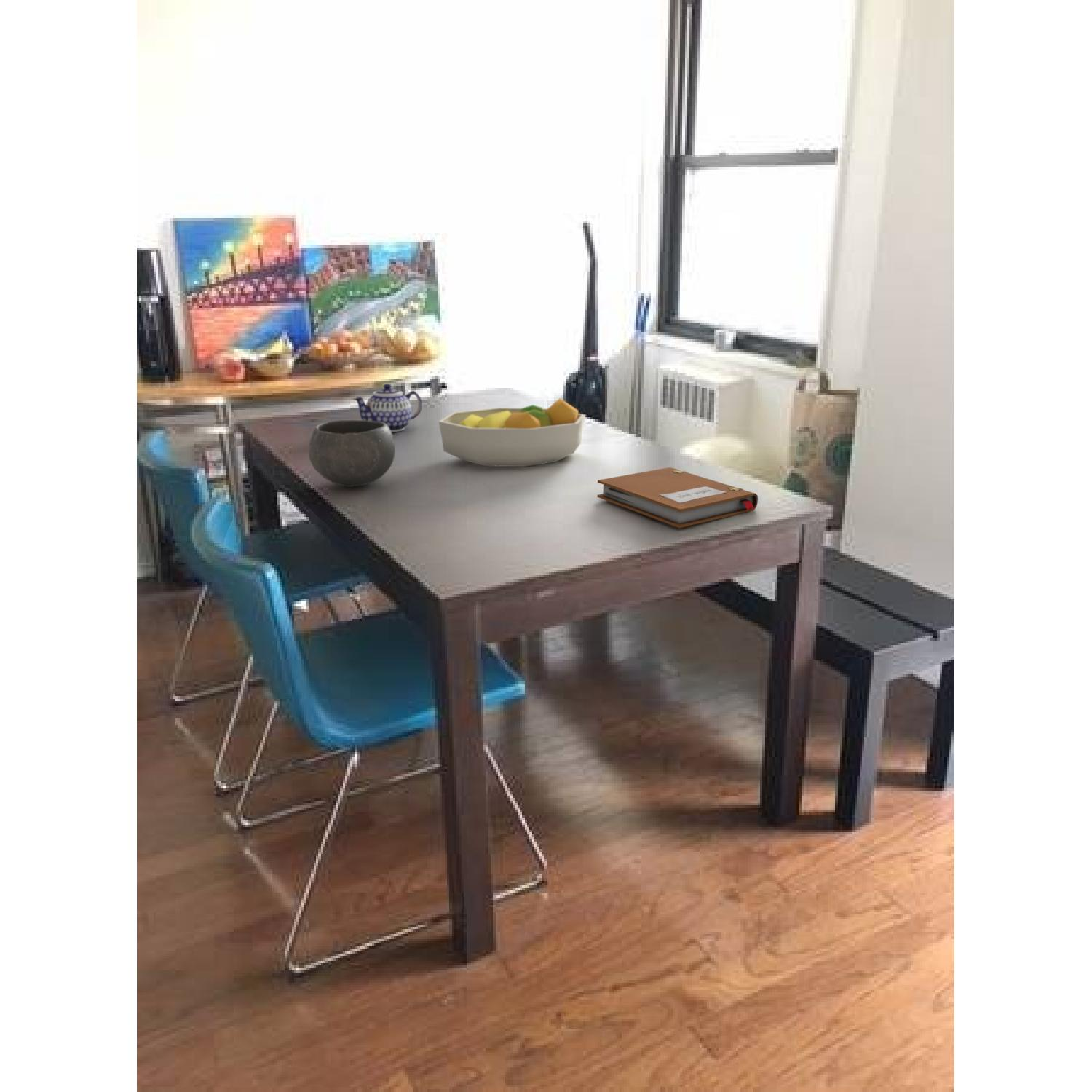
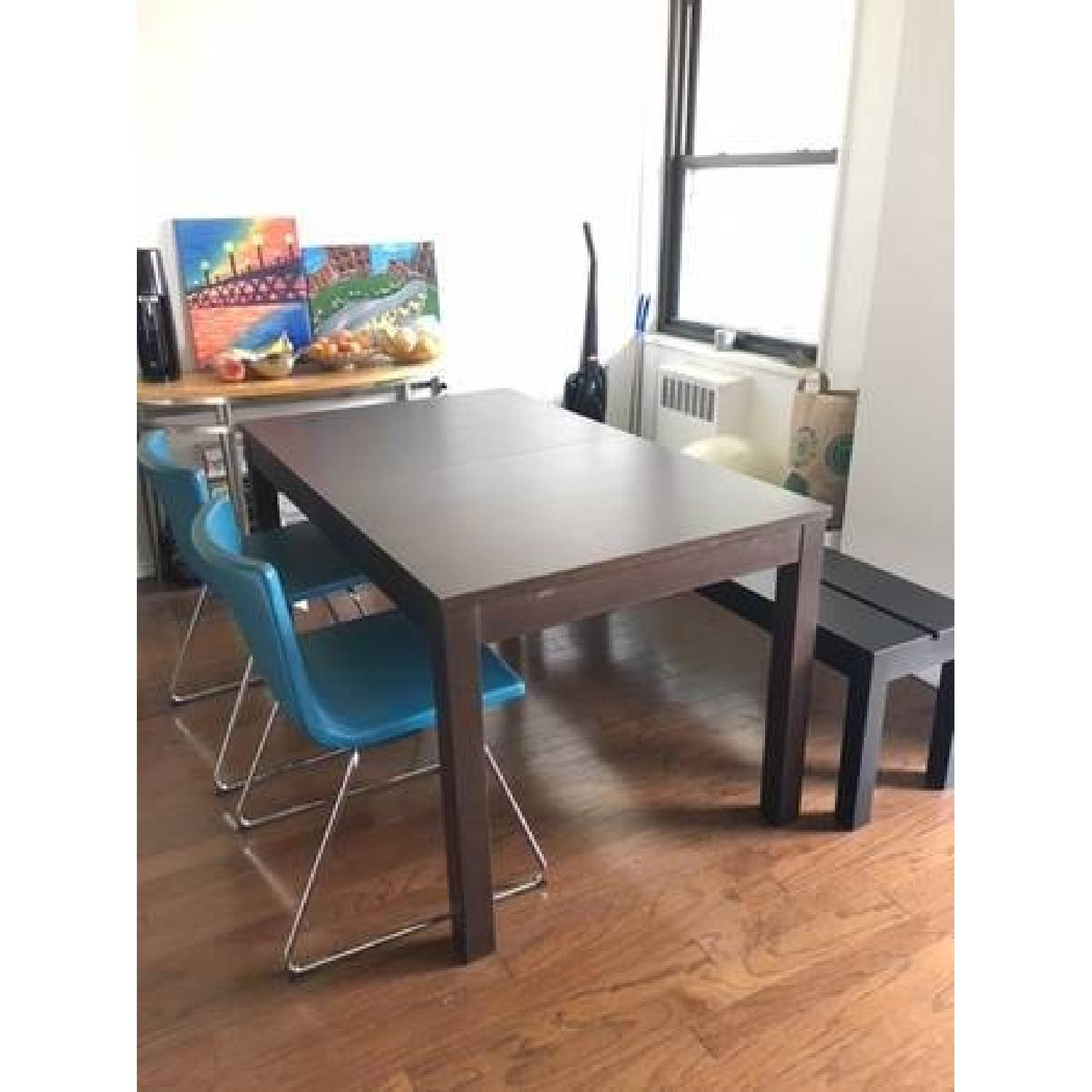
- teapot (388, 406)
- notebook (678, 495)
- bowl (352, 454)
- fruit bowl (513, 429)
